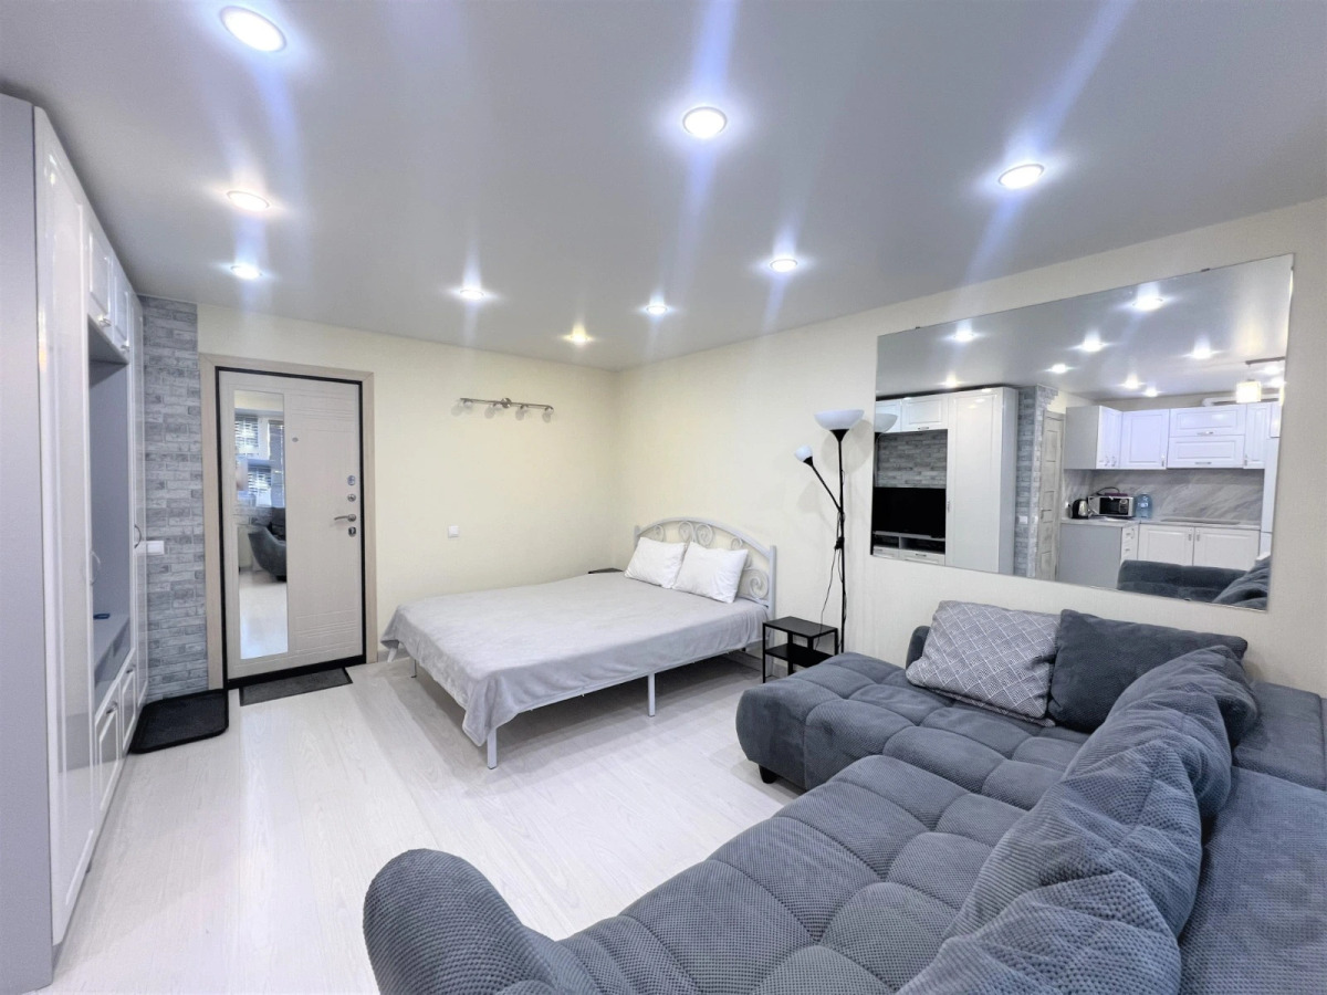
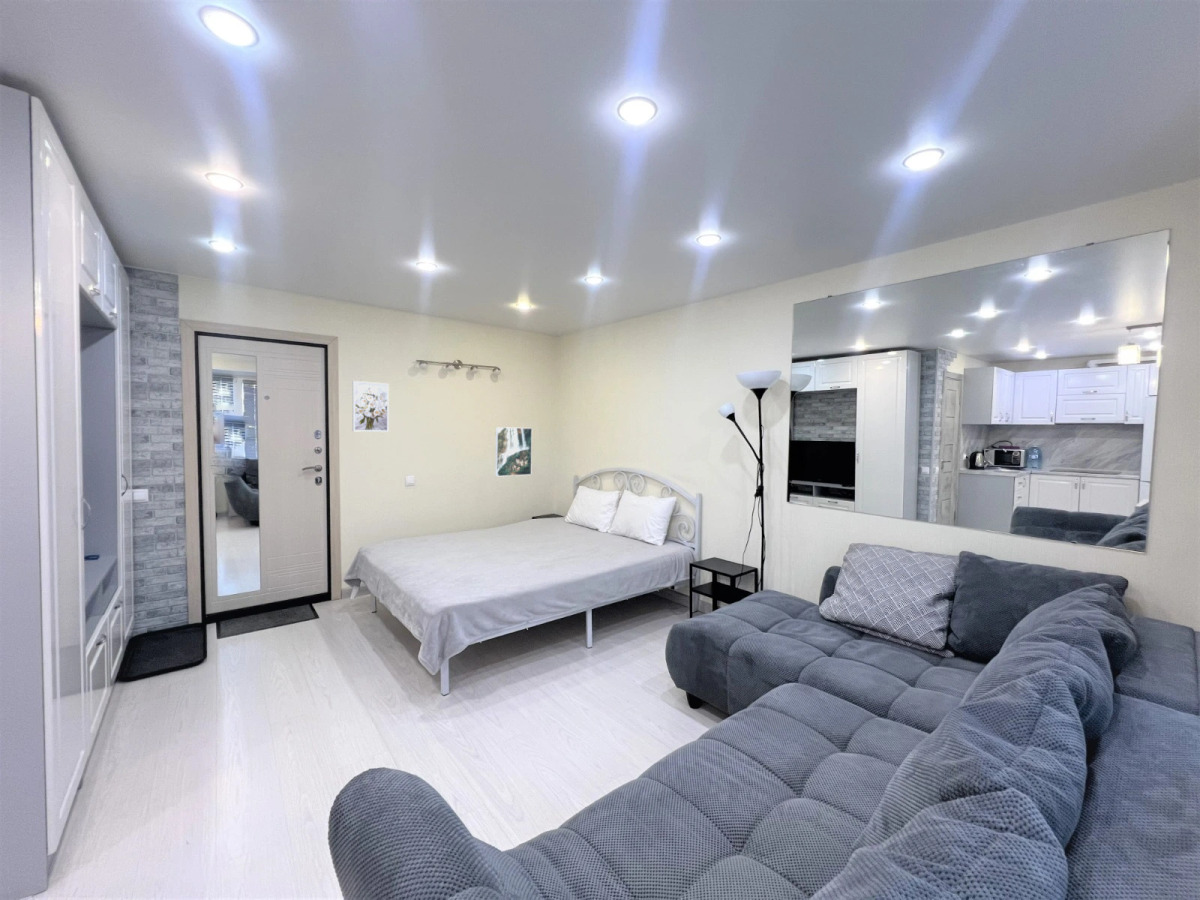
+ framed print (514, 451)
+ wall art (371, 407)
